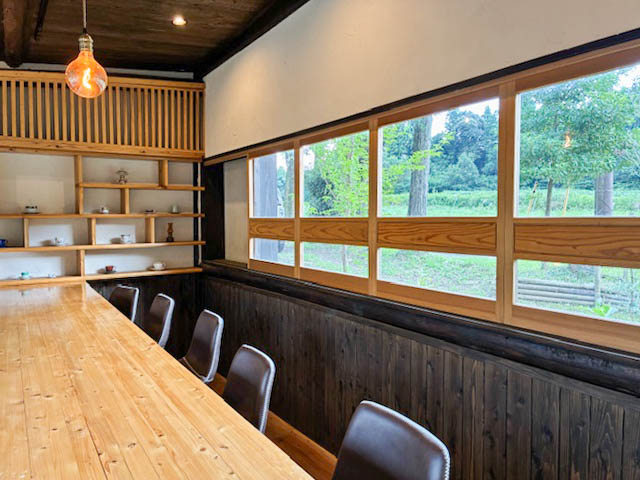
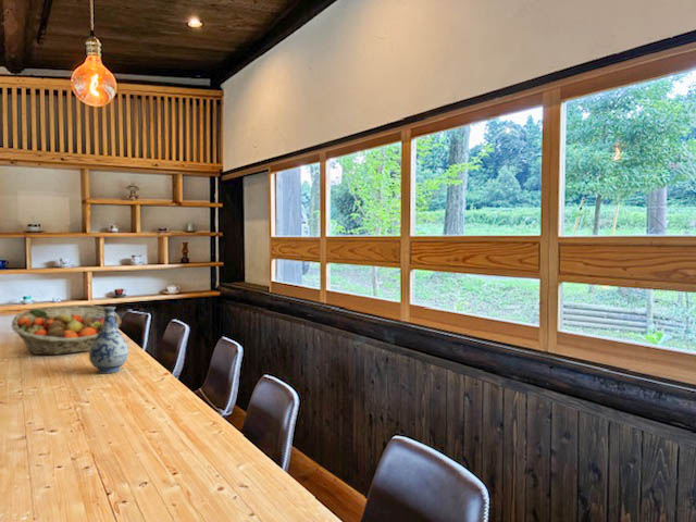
+ vase (109, 338)
+ fruit basket (69, 327)
